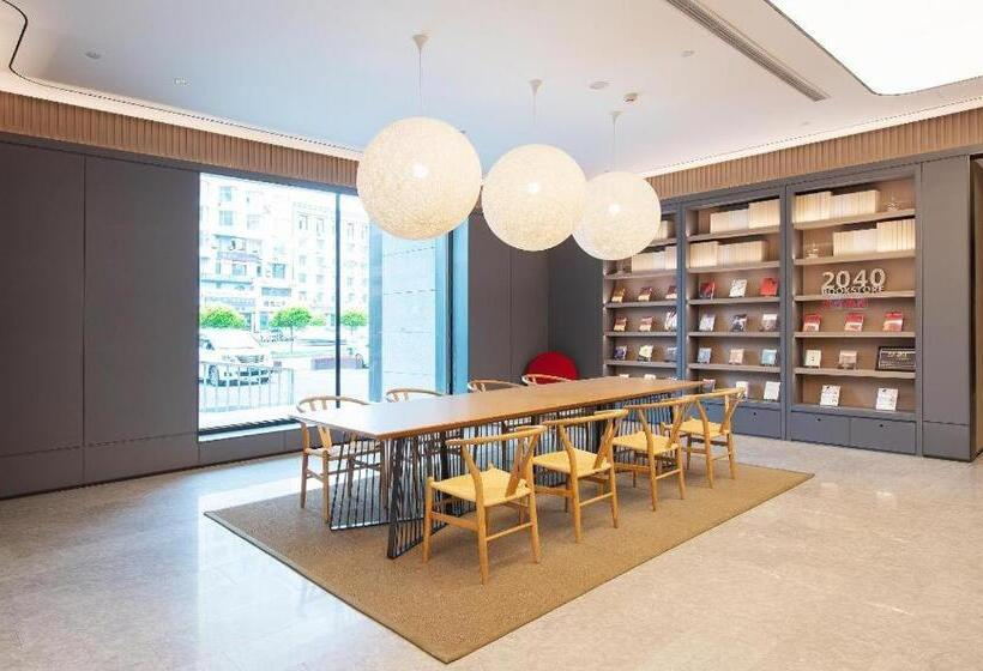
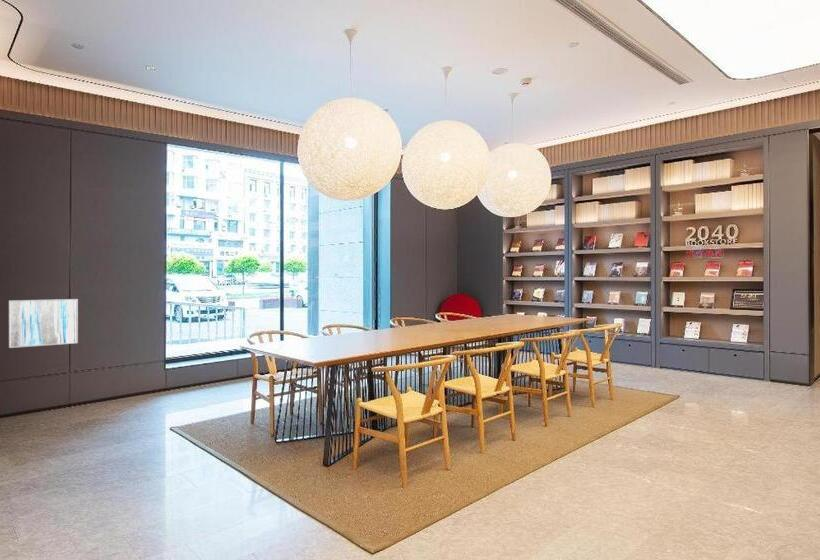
+ wall art (44, 322)
